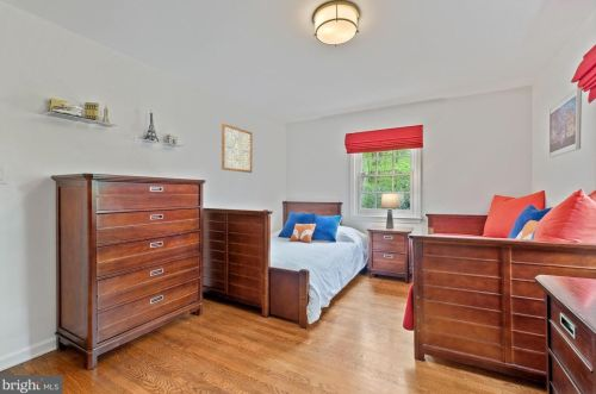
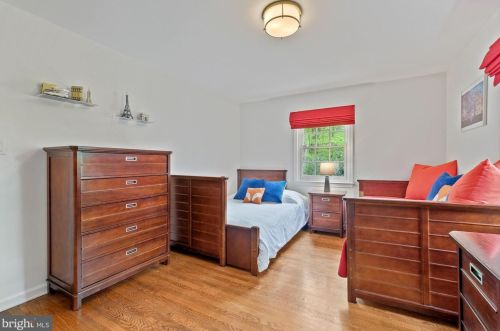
- wall art (237, 148)
